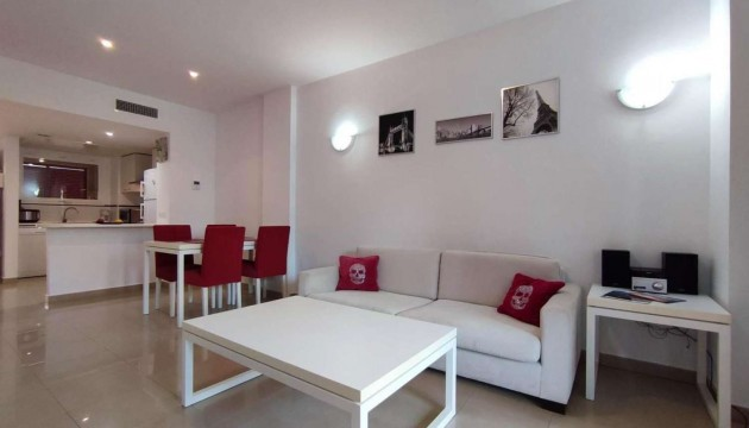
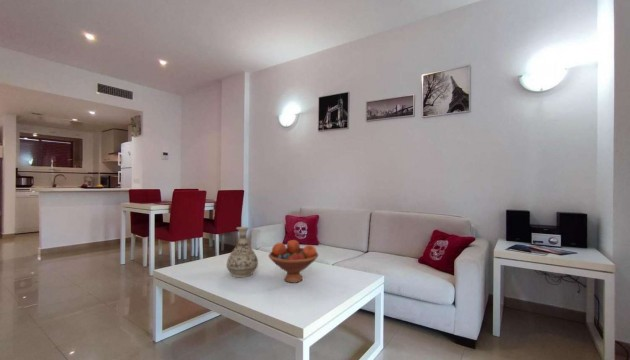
+ vase (242, 250)
+ fruit bowl (293, 261)
